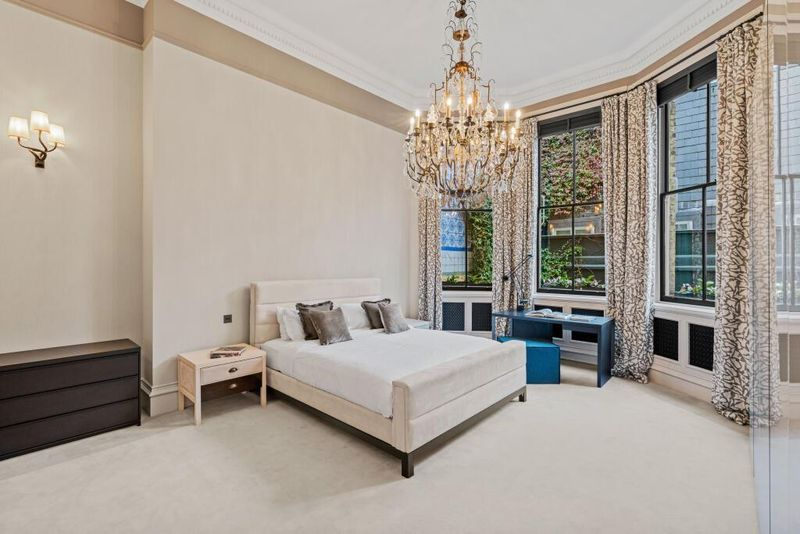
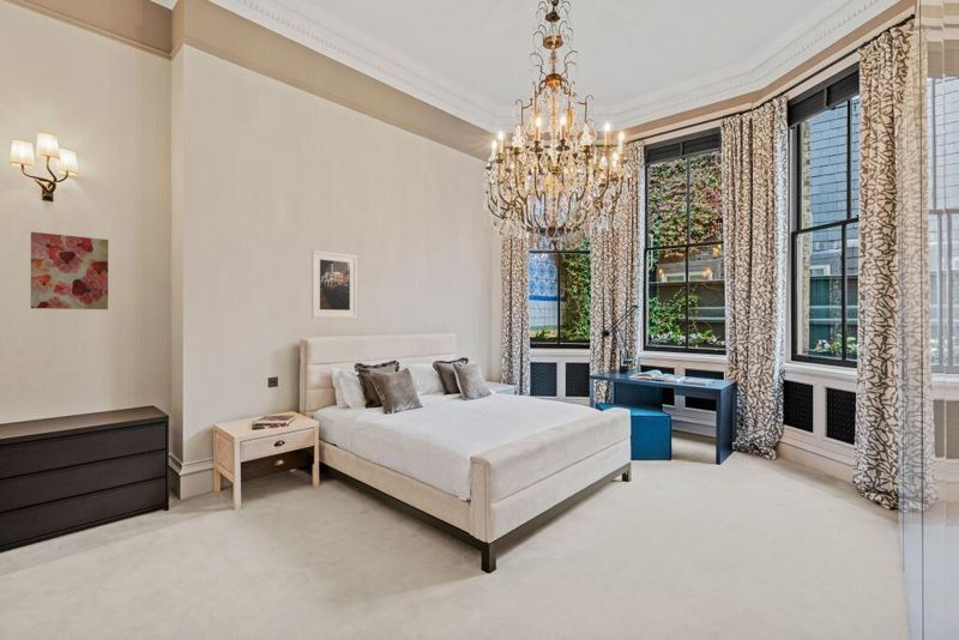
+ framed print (334, 285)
+ wall art (71, 272)
